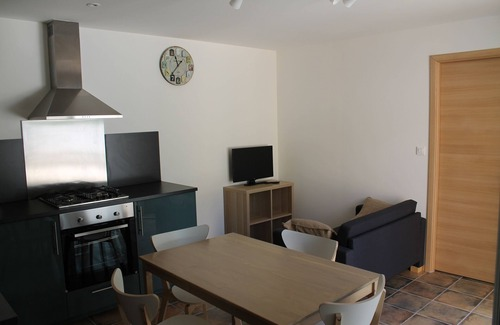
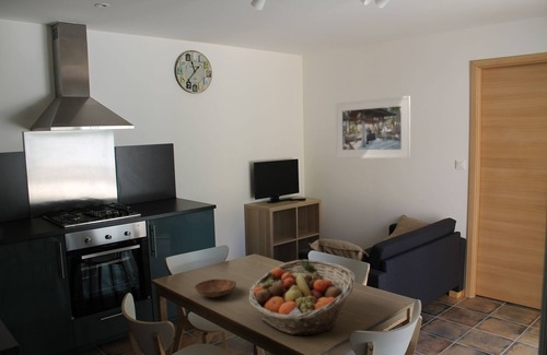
+ fruit basket (301, 294)
+ bowl (216, 289)
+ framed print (370, 129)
